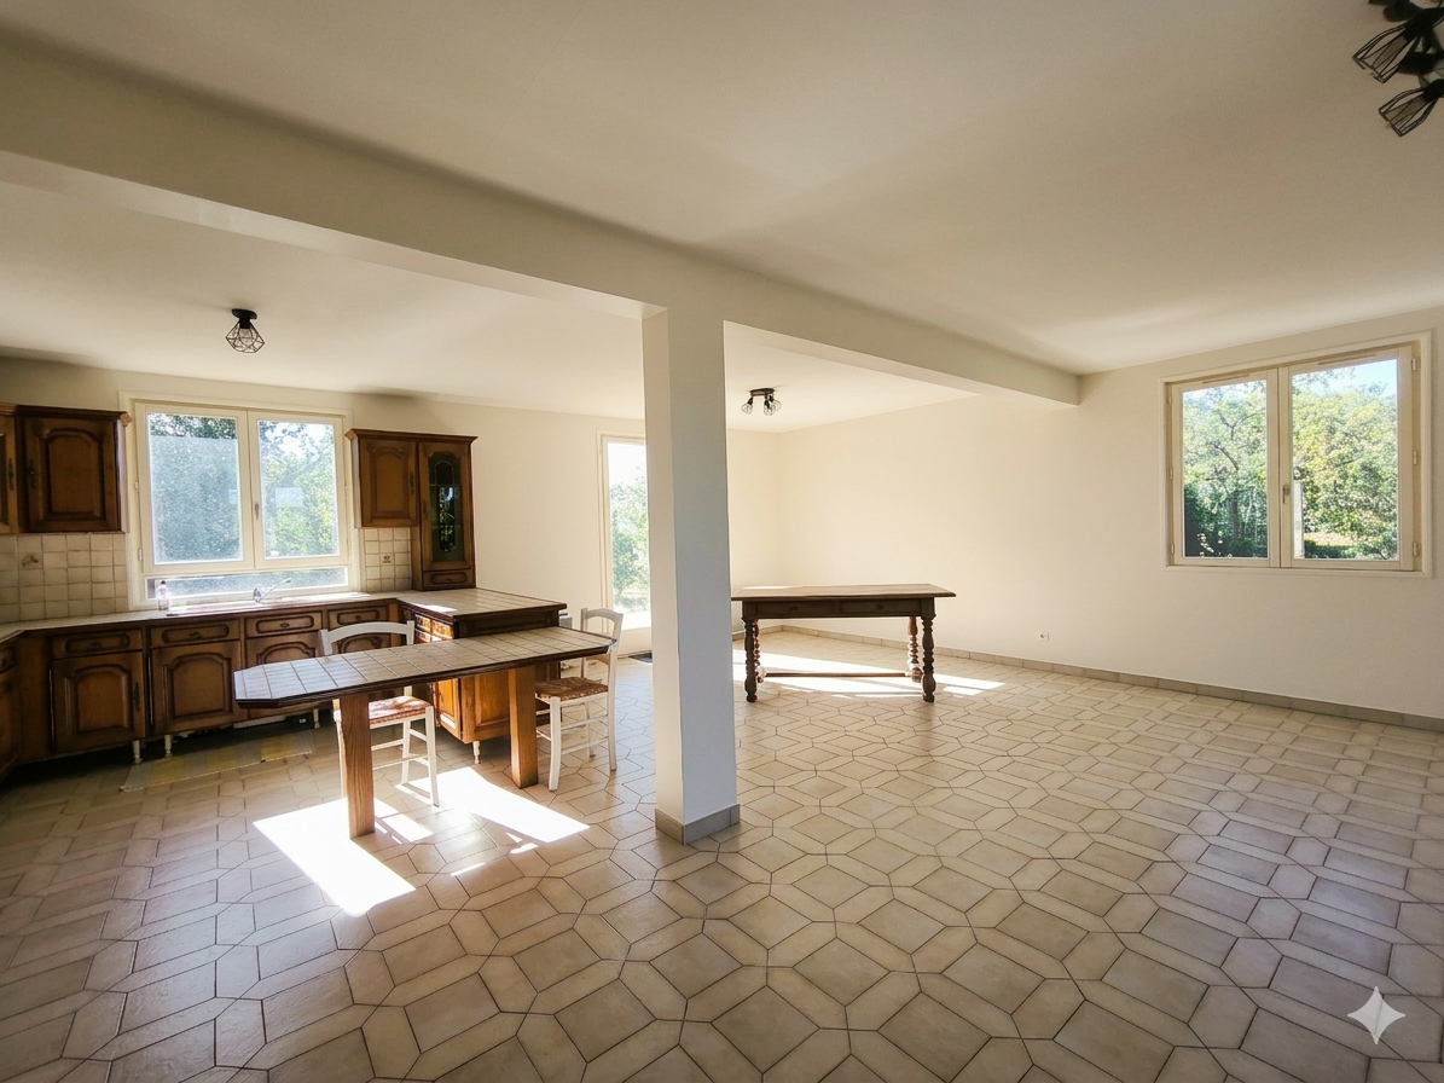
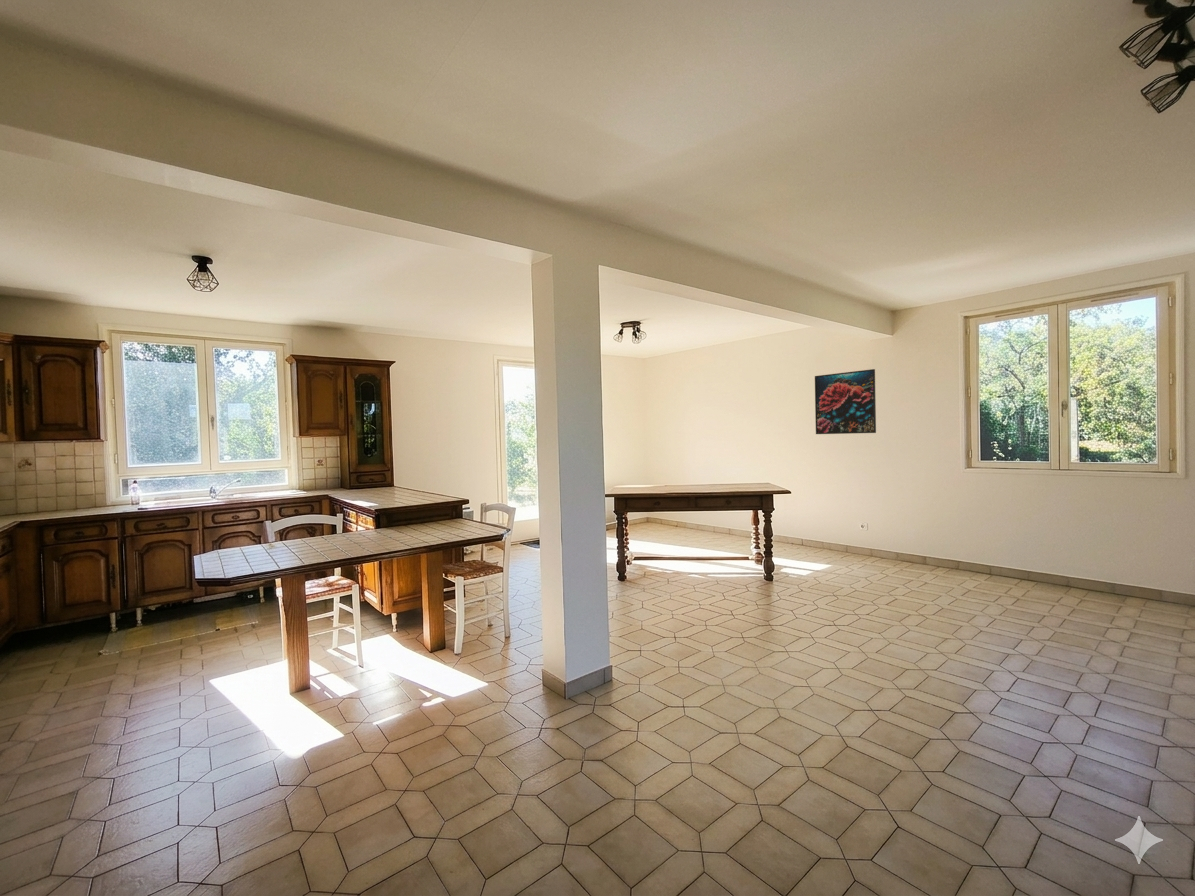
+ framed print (844, 403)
